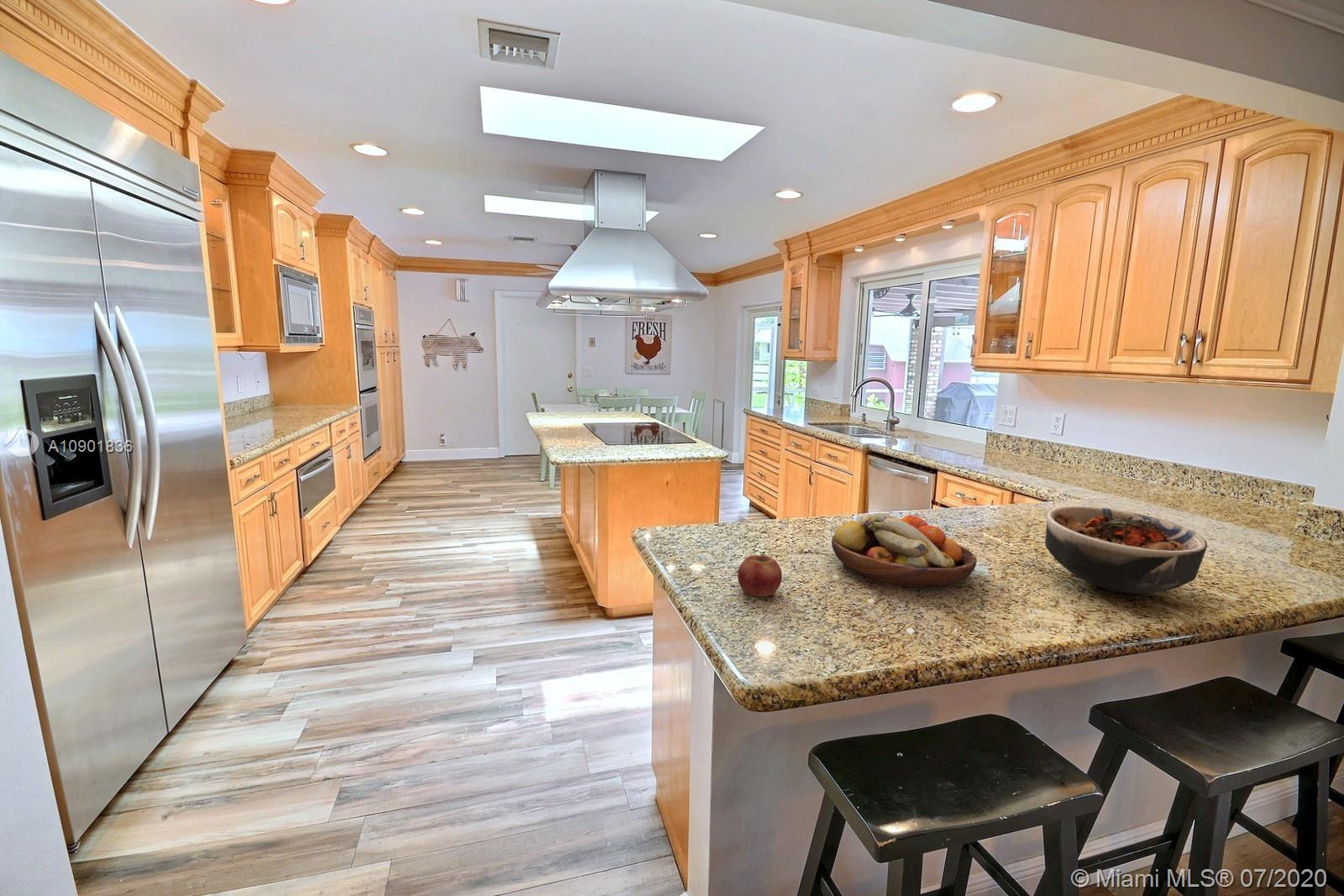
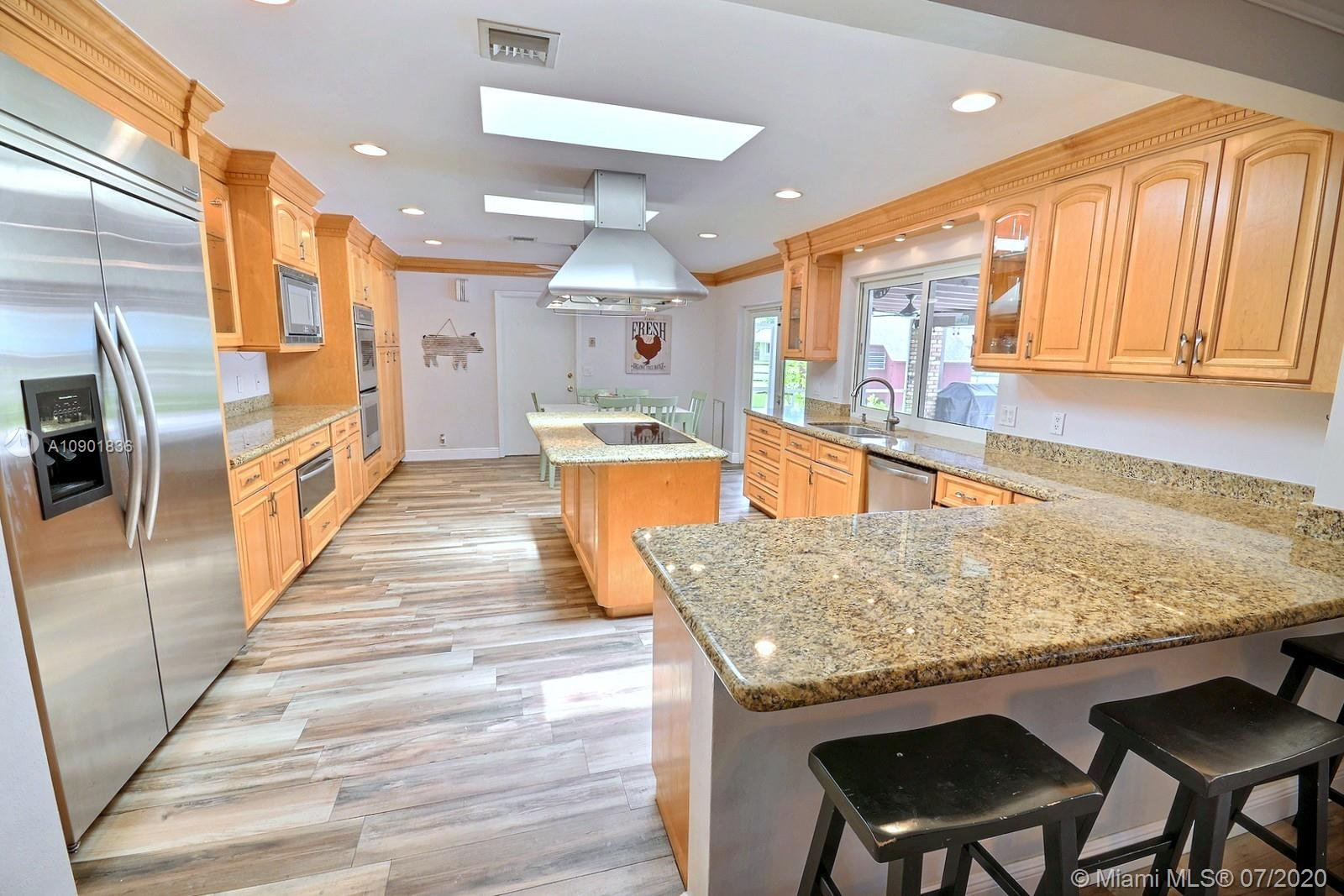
- apple (759, 571)
- bowl (1118, 552)
- fruit bowl (902, 541)
